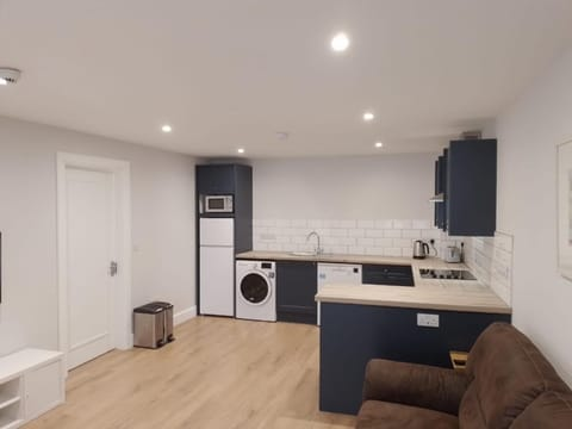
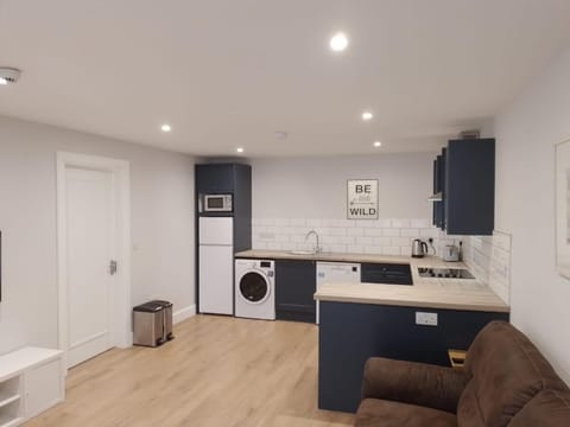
+ wall art (362, 199)
